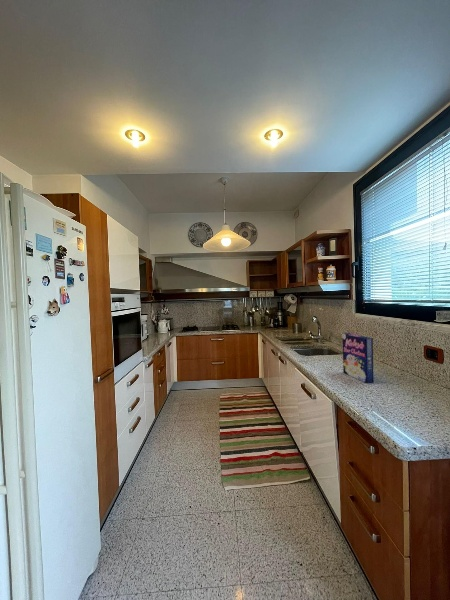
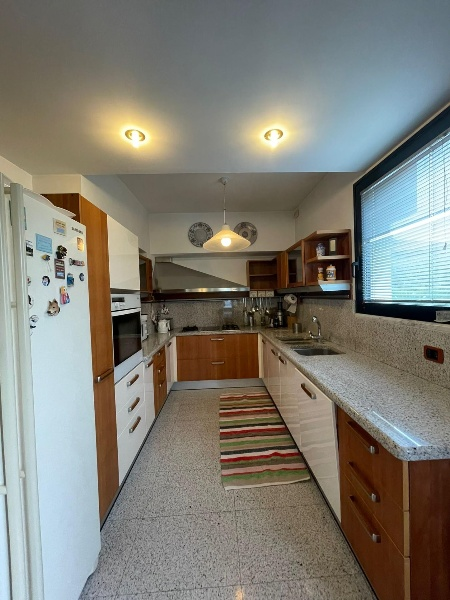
- cereal box (357, 356)
